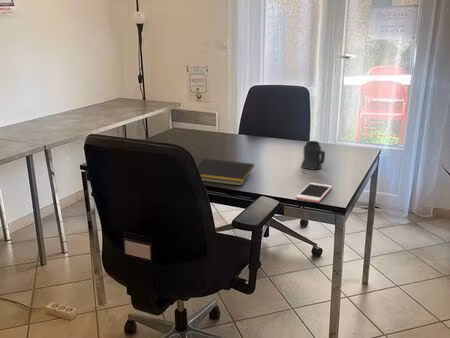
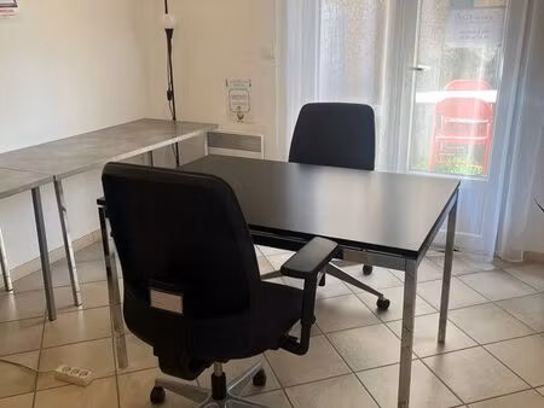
- notepad (221, 171)
- mug (314, 155)
- cell phone (314, 192)
